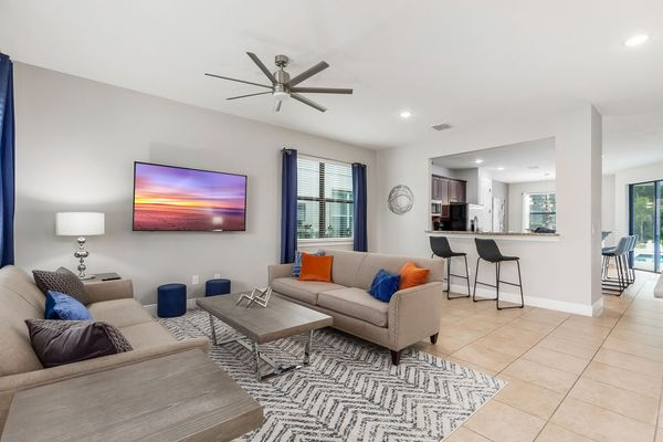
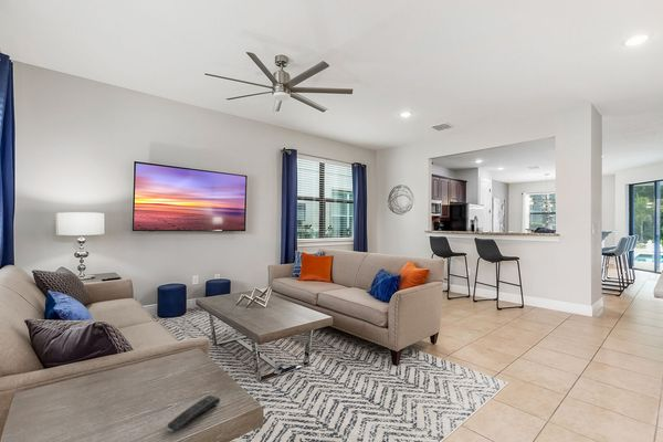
+ remote control (193, 412)
